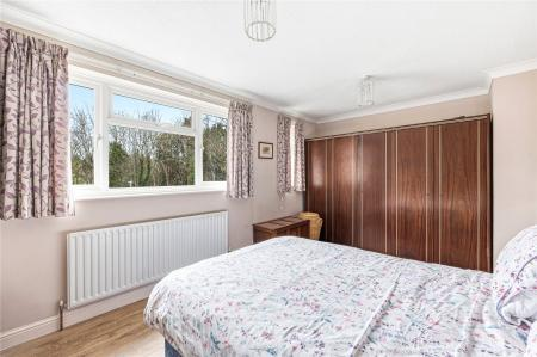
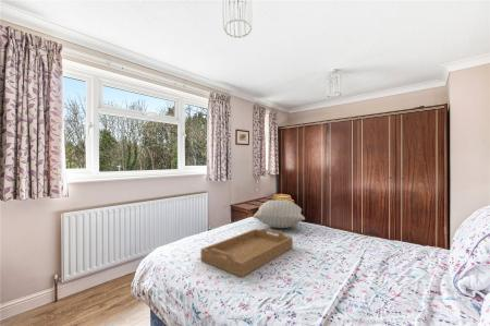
+ pillow (279, 213)
+ serving tray (249, 246)
